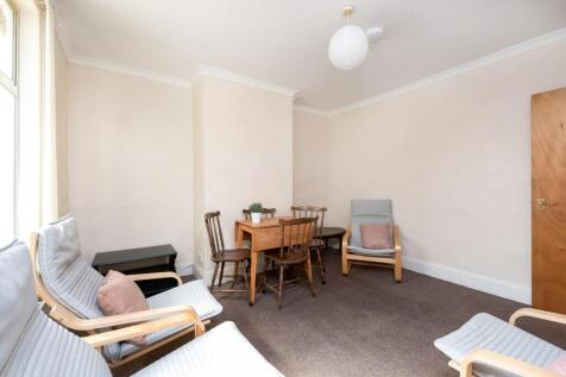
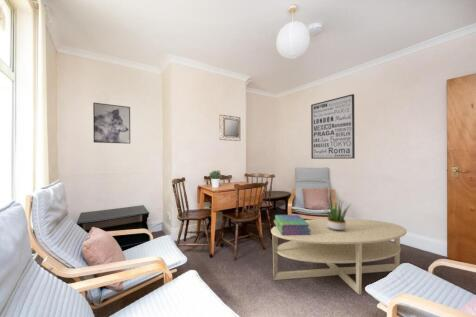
+ potted plant (336, 214)
+ home mirror (230, 128)
+ coffee table (338, 251)
+ wall art (331, 129)
+ wall art (112, 124)
+ stack of books (290, 223)
